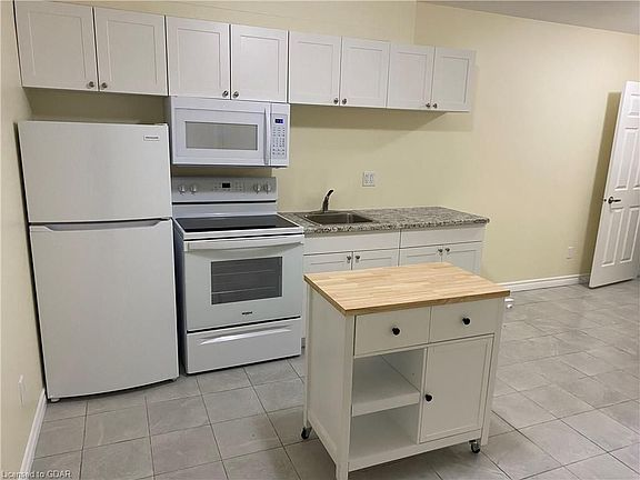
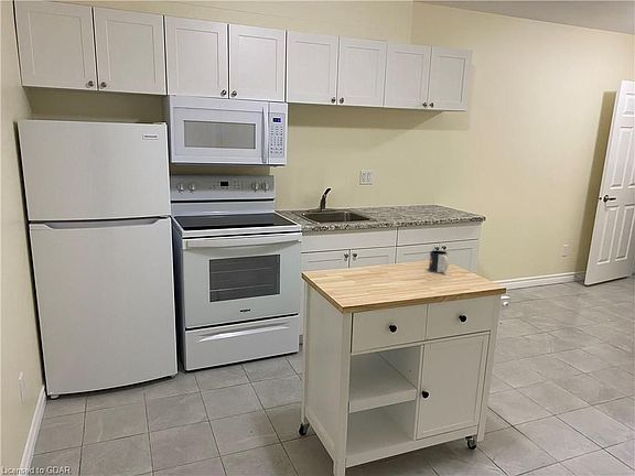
+ mug (440, 262)
